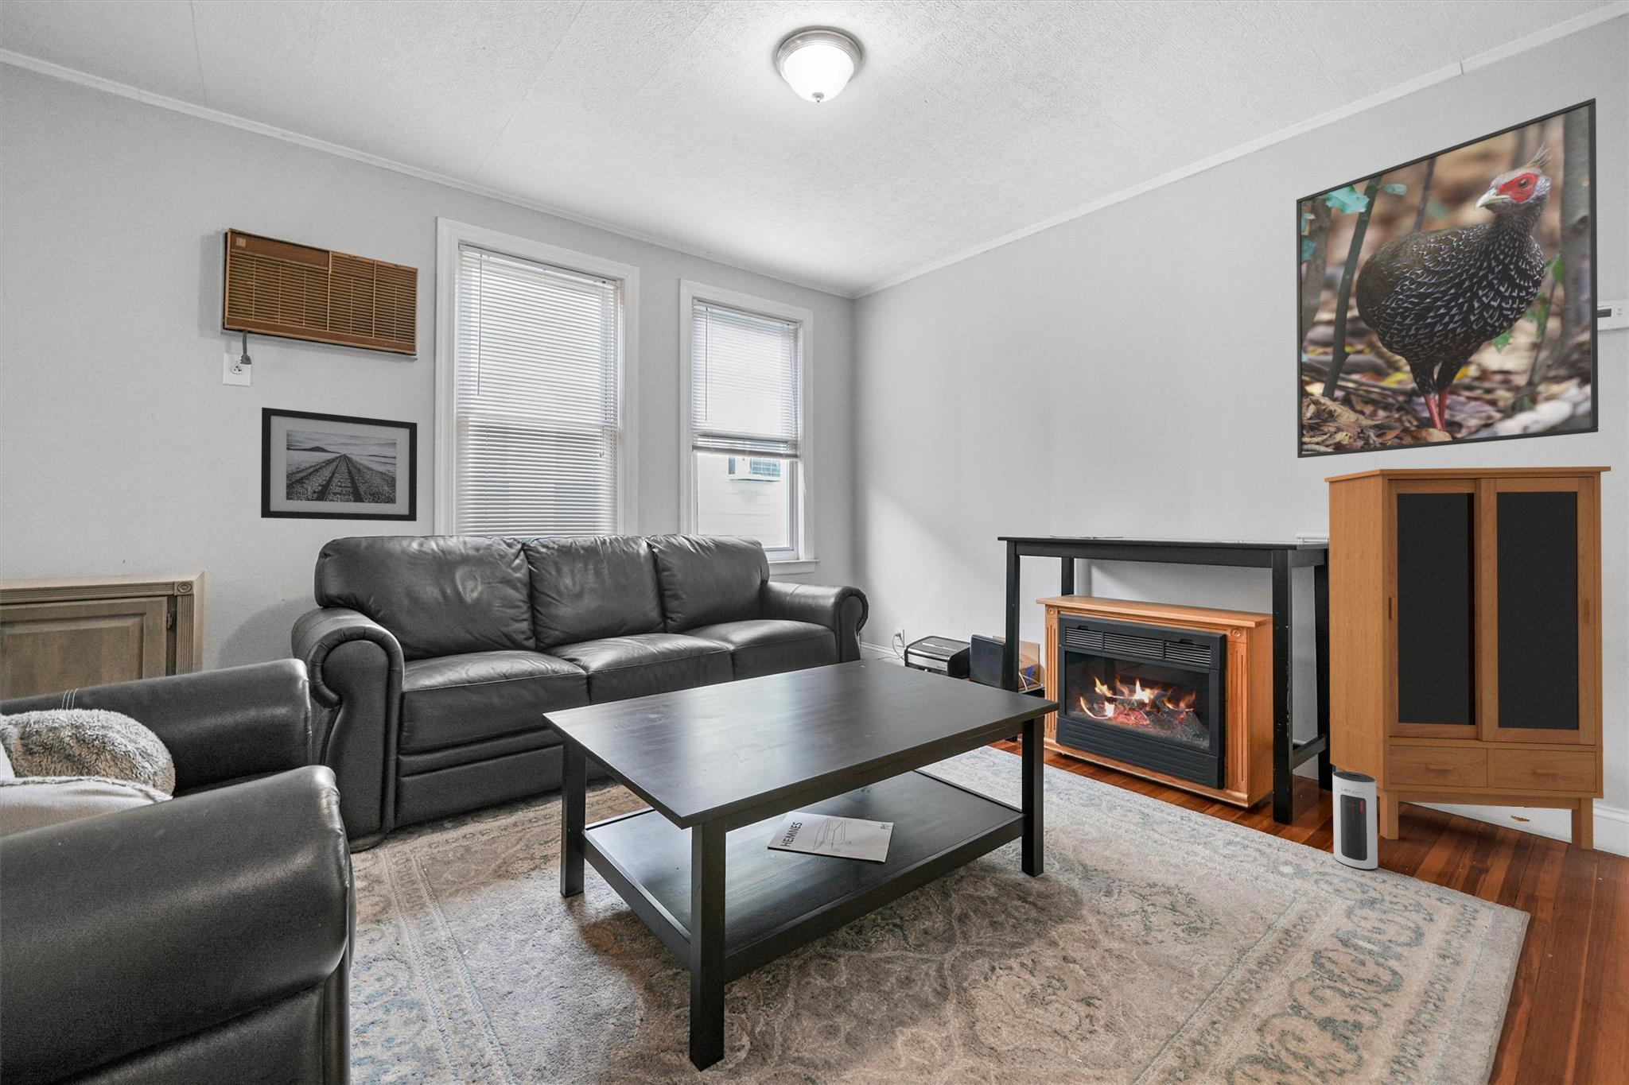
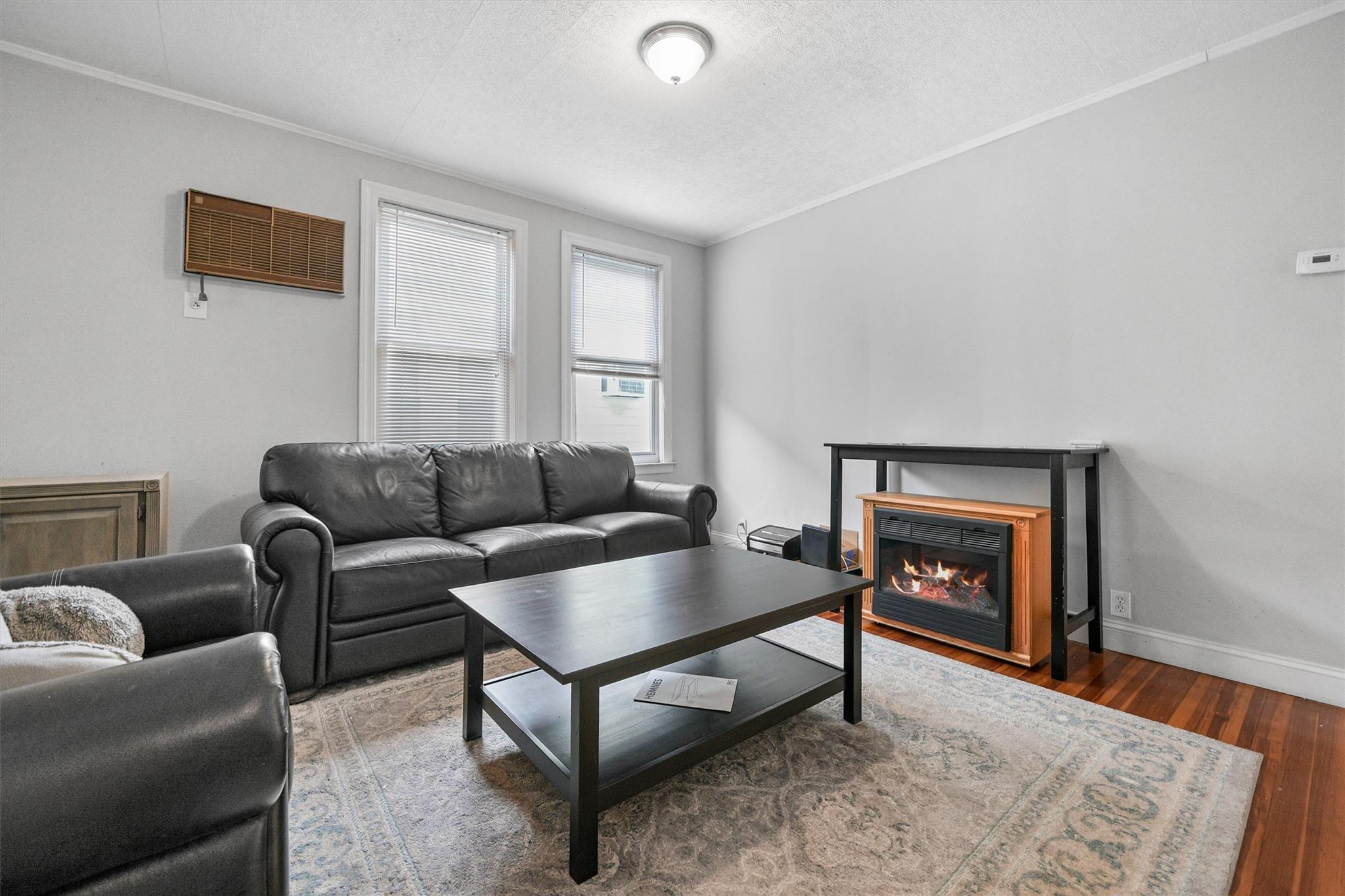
- cabinet (1457, 650)
- speaker (1354, 817)
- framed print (1428, 300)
- wall art (343, 467)
